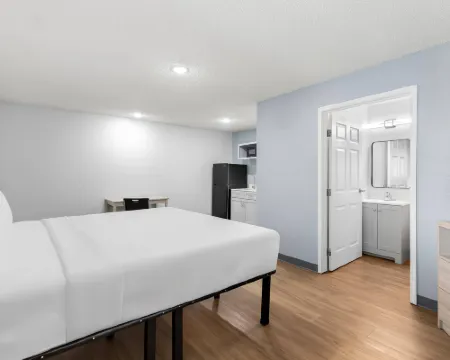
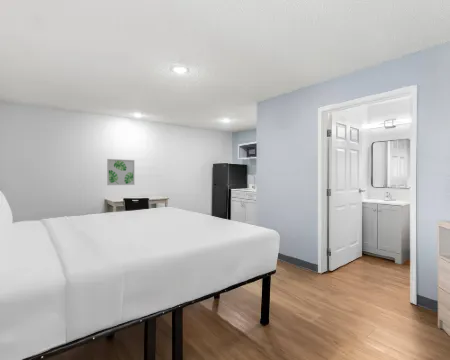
+ wall art (121, 172)
